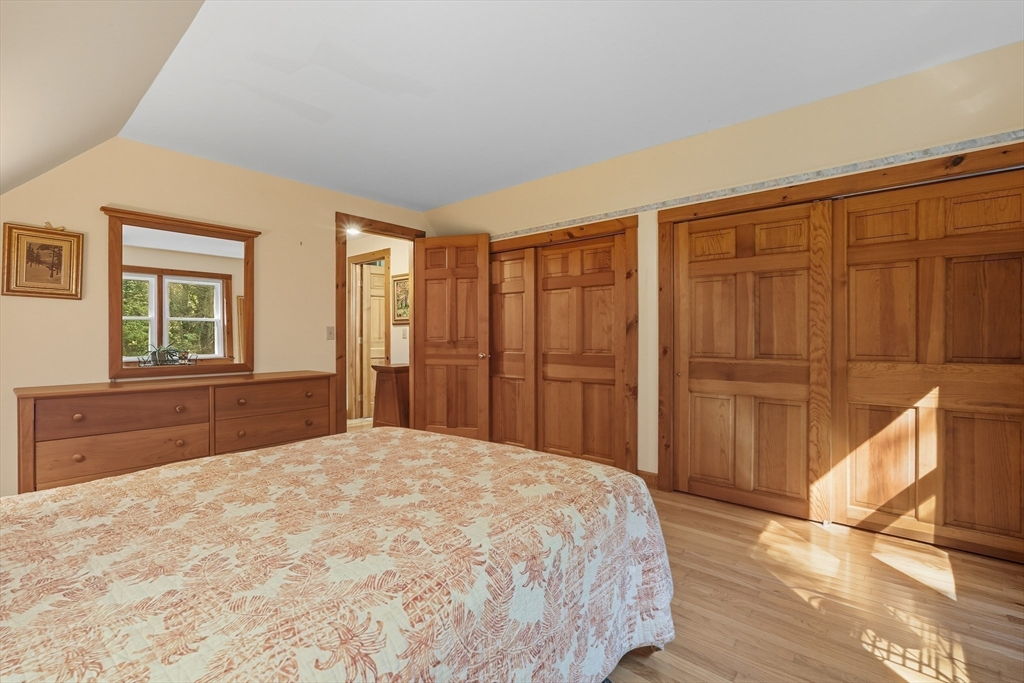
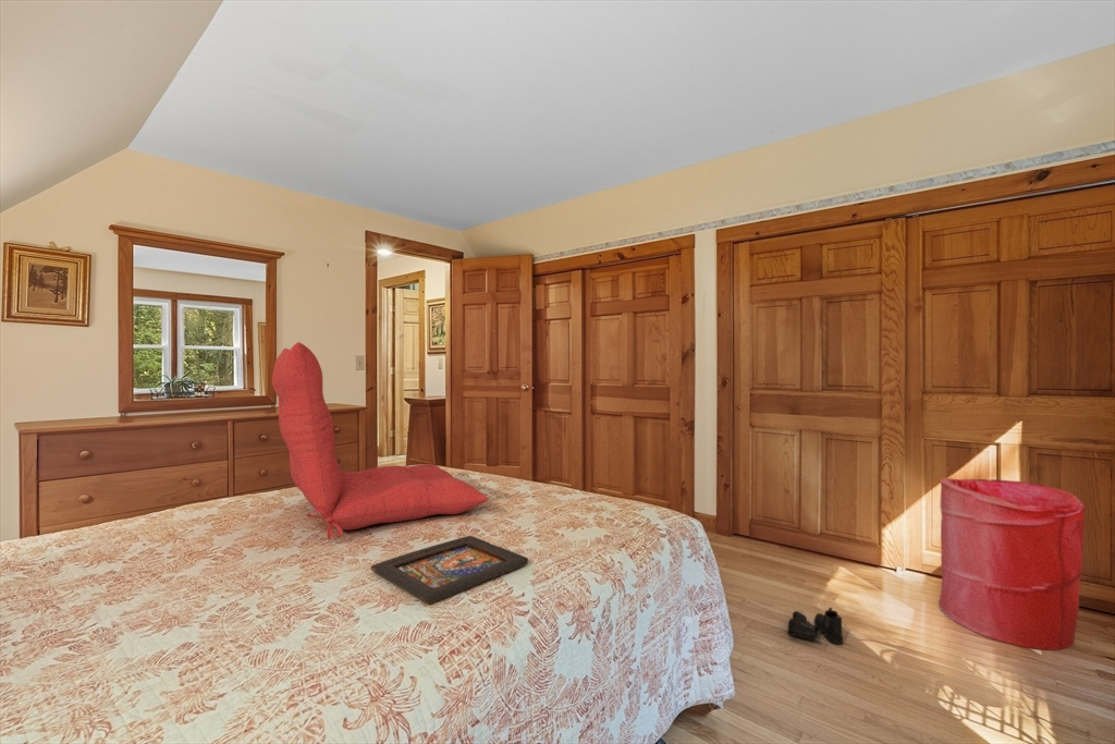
+ laundry hamper (1006, 554)
+ seat cushion (381, 466)
+ boots (808, 622)
+ tablet (451, 564)
